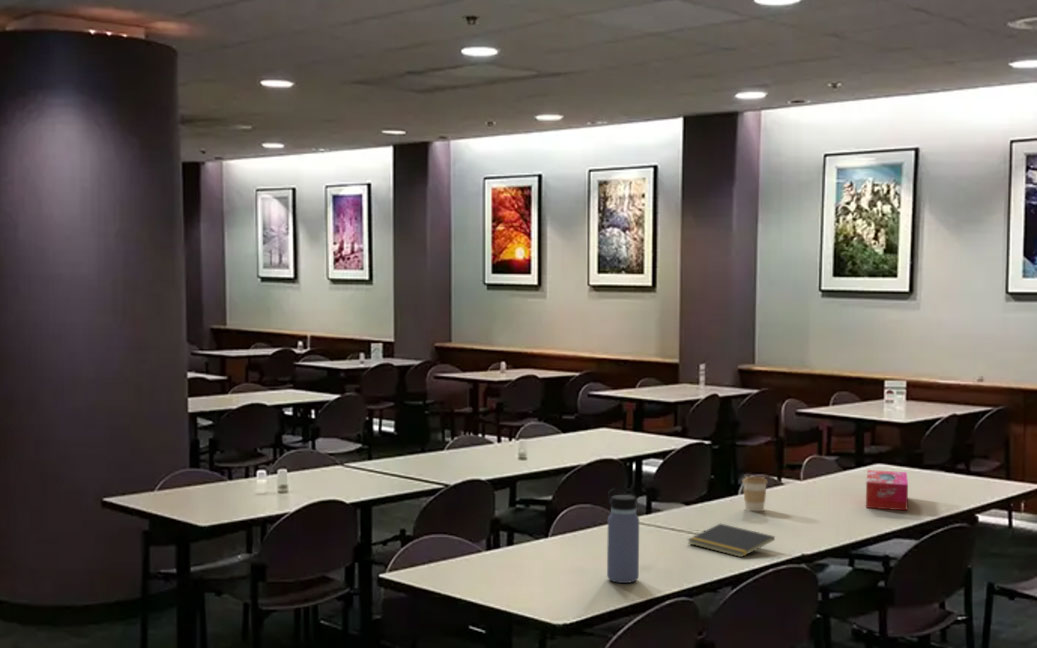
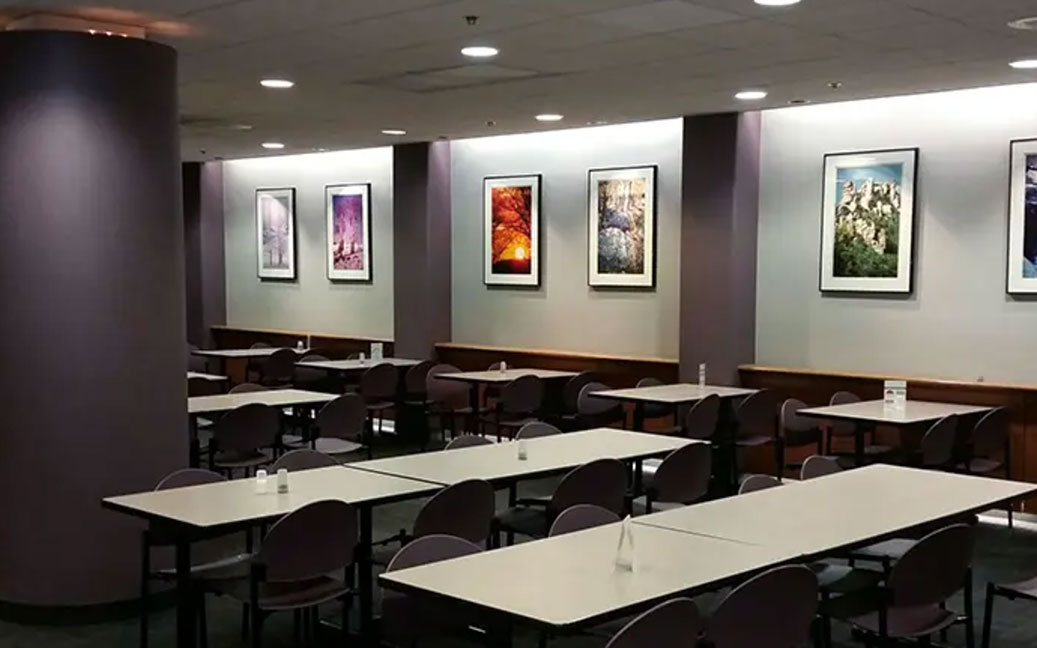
- water bottle (623, 532)
- tissue box (886, 489)
- notepad (730, 539)
- coffee cup (754, 492)
